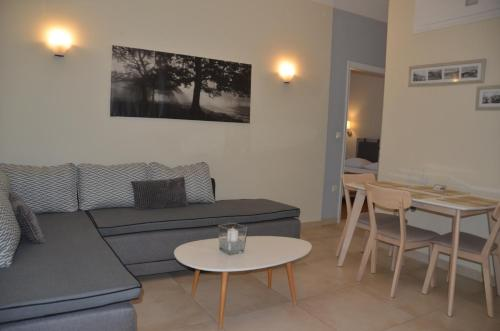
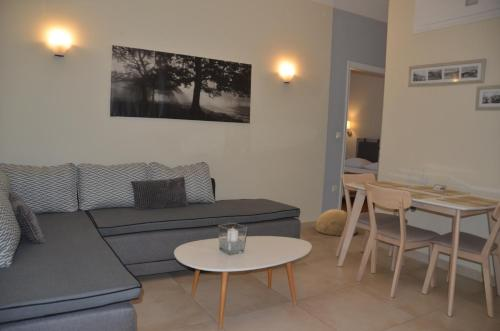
+ woven basket (335, 220)
